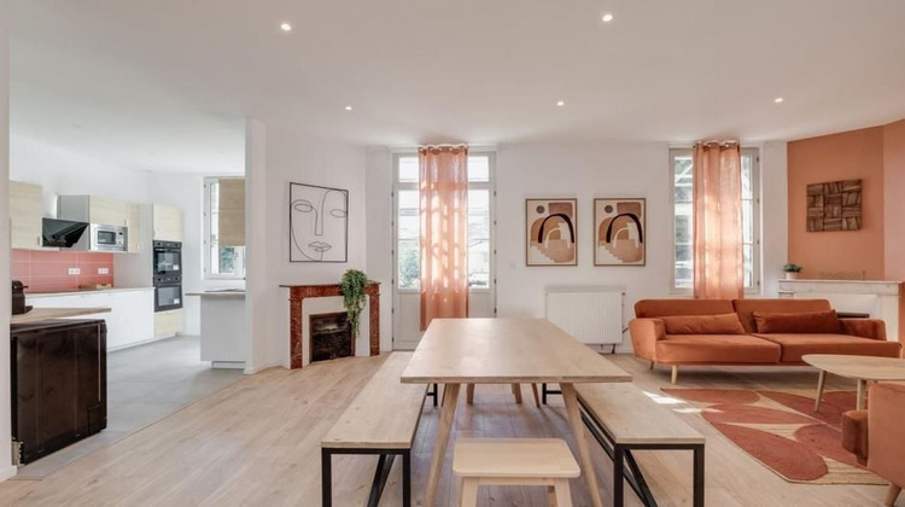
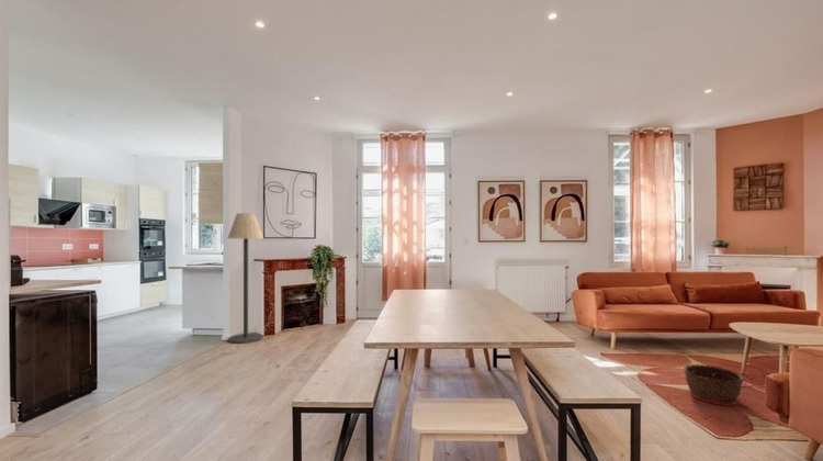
+ basket (712, 384)
+ floor lamp (246, 276)
